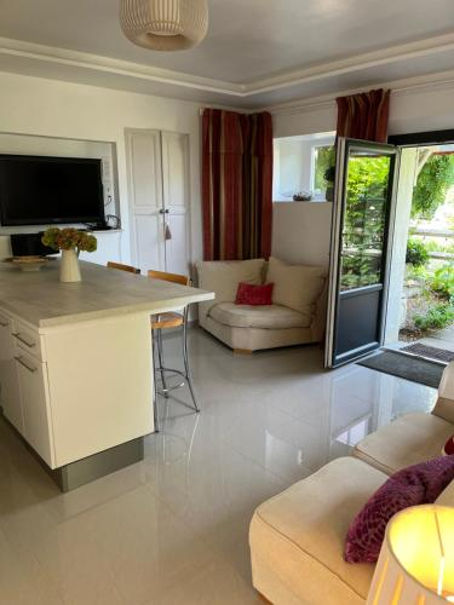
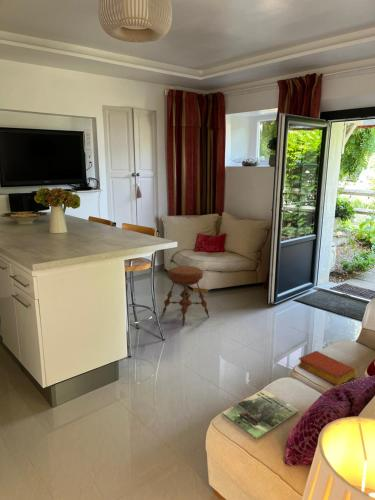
+ magazine (260, 411)
+ book (326, 366)
+ stool (185, 292)
